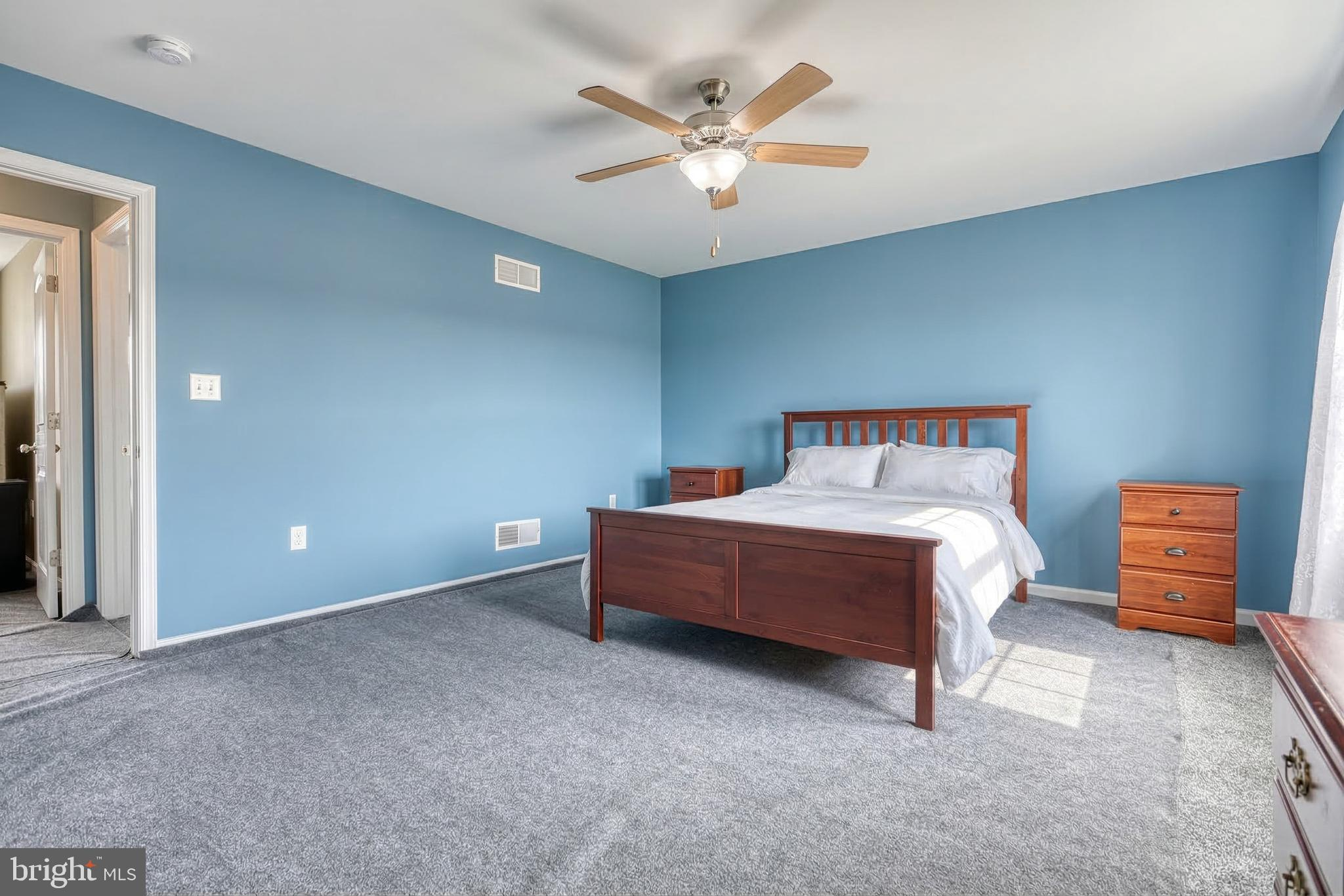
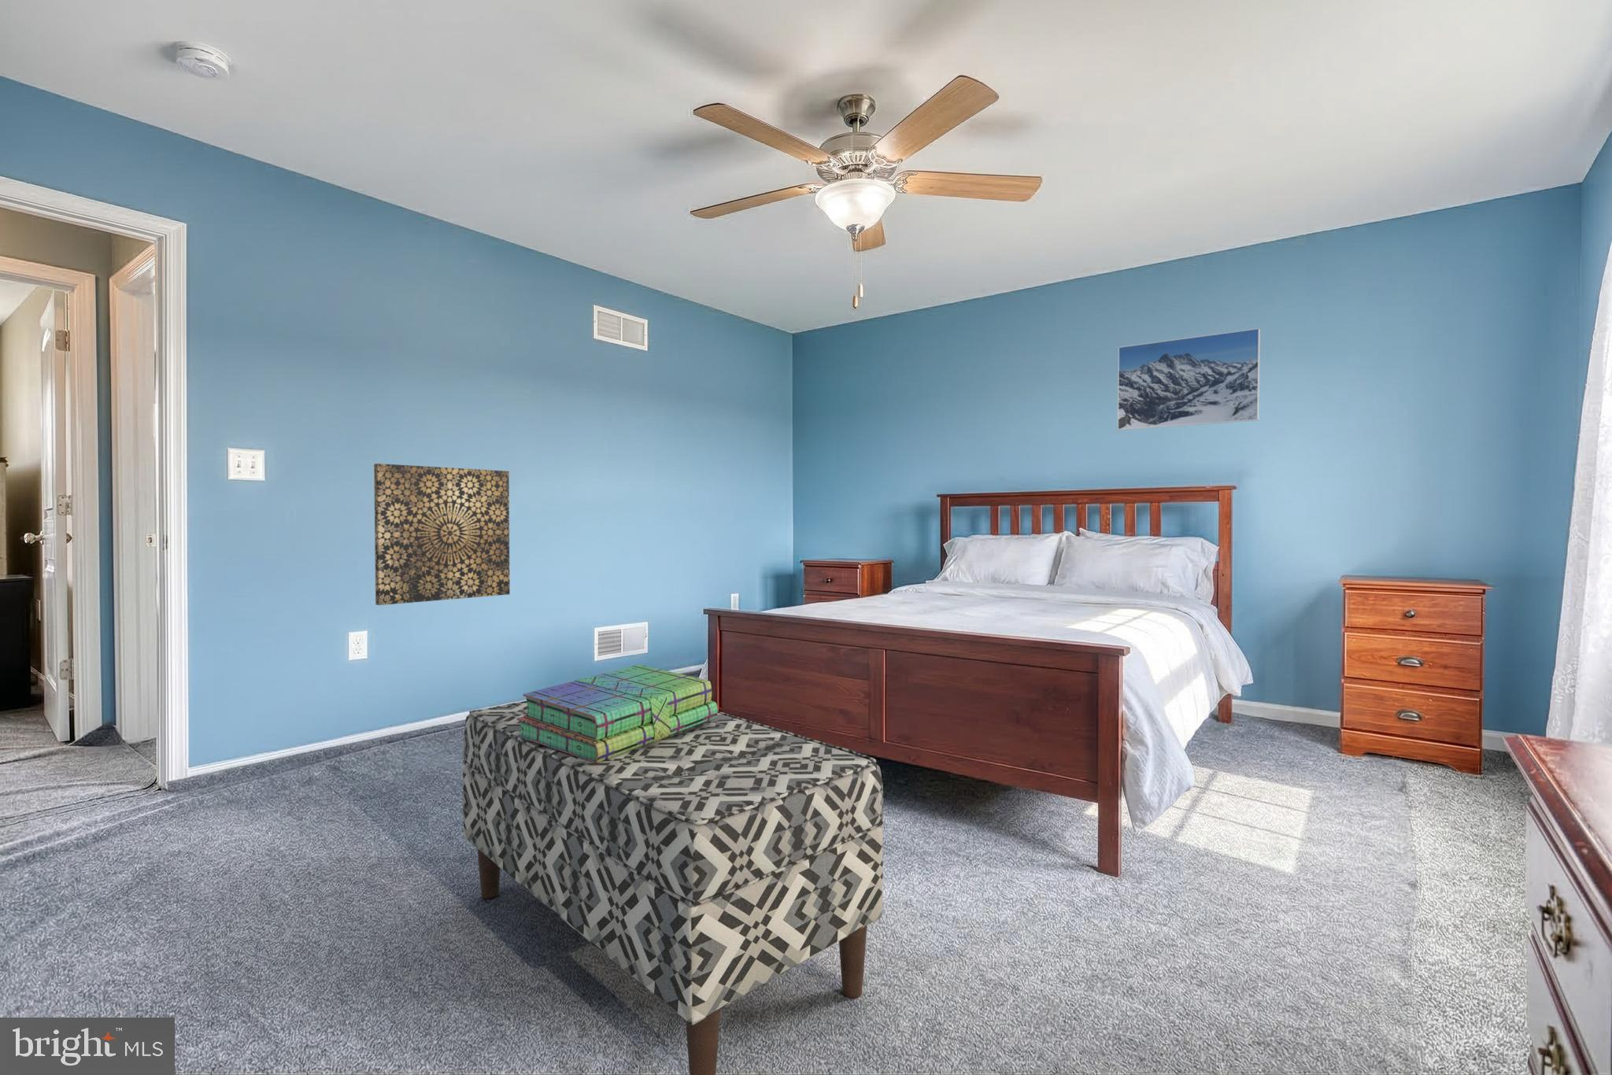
+ wall art (446, 534)
+ stack of books (620, 710)
+ bench (650, 835)
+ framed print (1185, 382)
